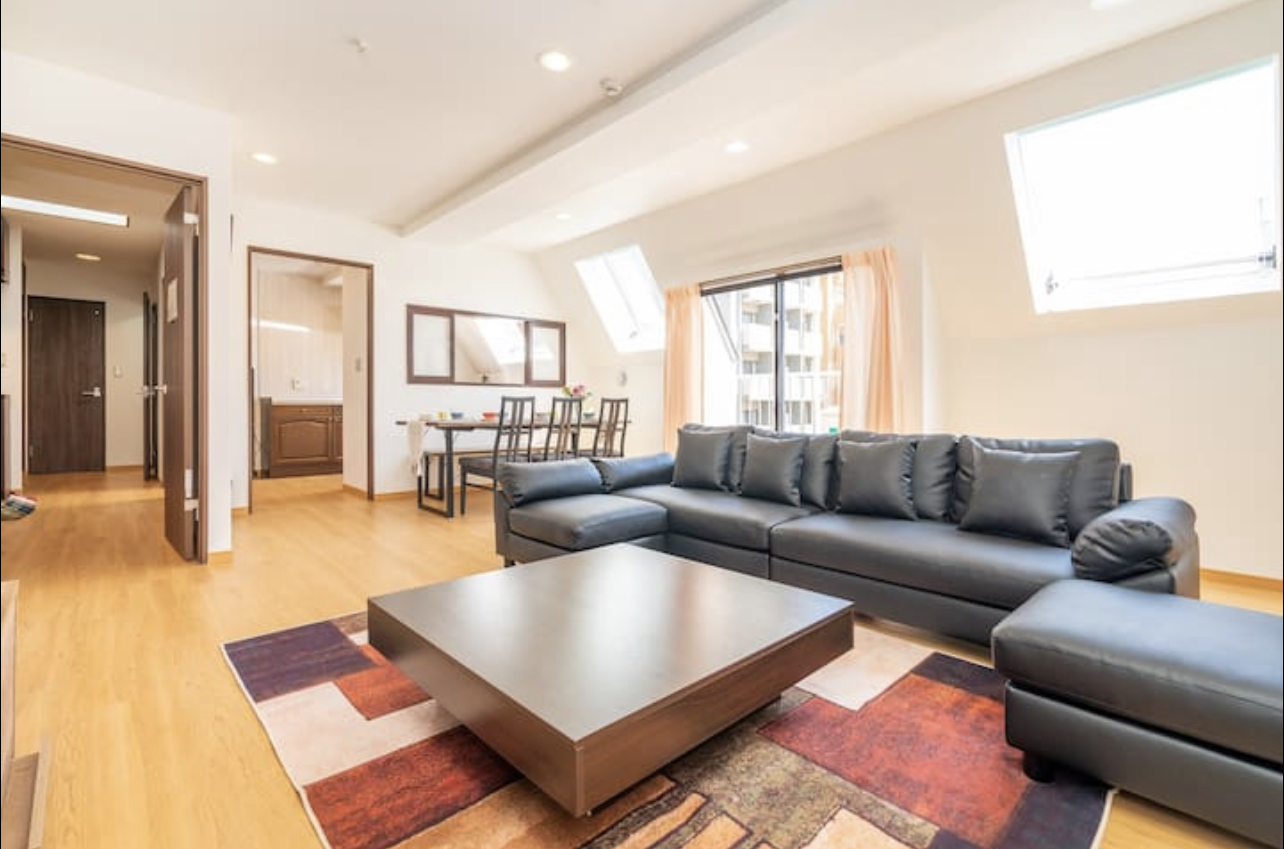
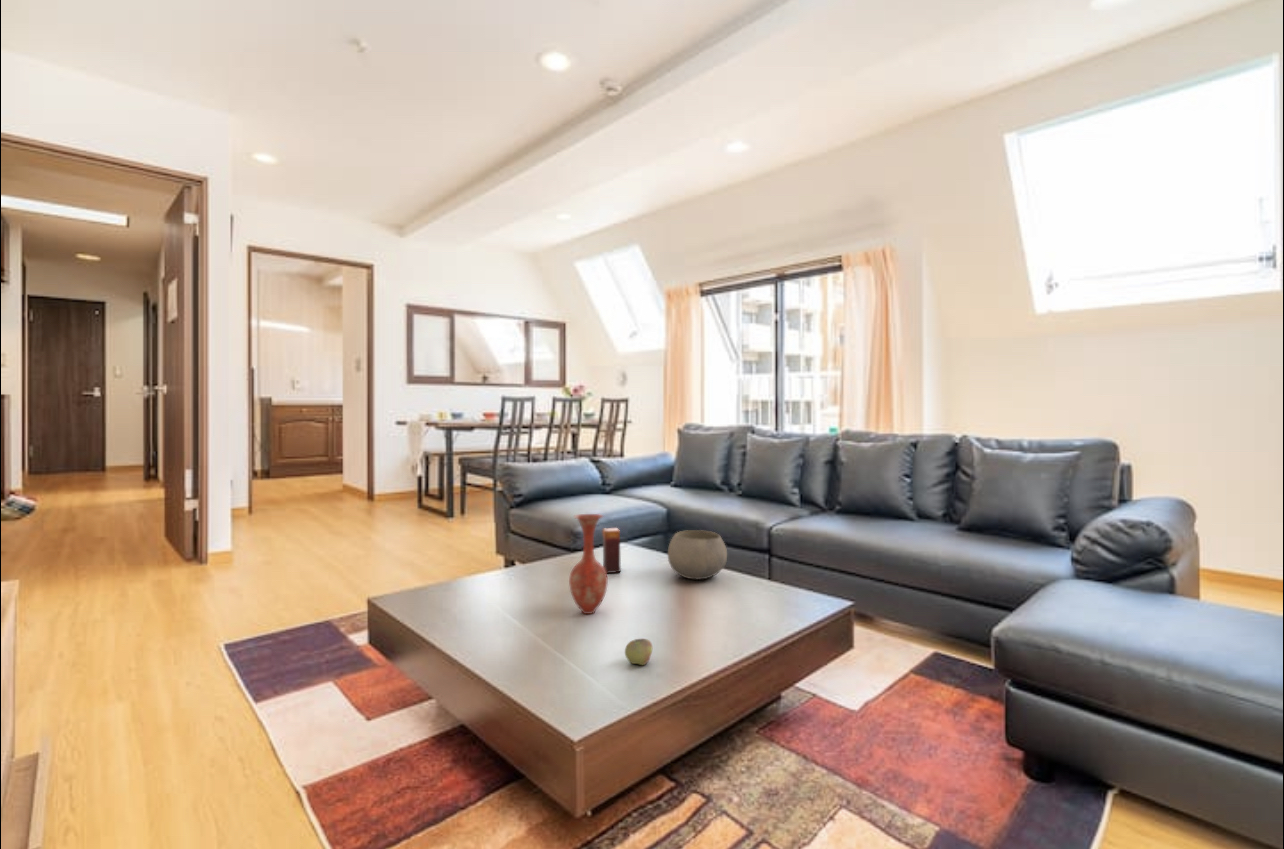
+ bowl (697, 555)
+ vase (588, 564)
+ candle (611, 549)
+ apple (641, 651)
